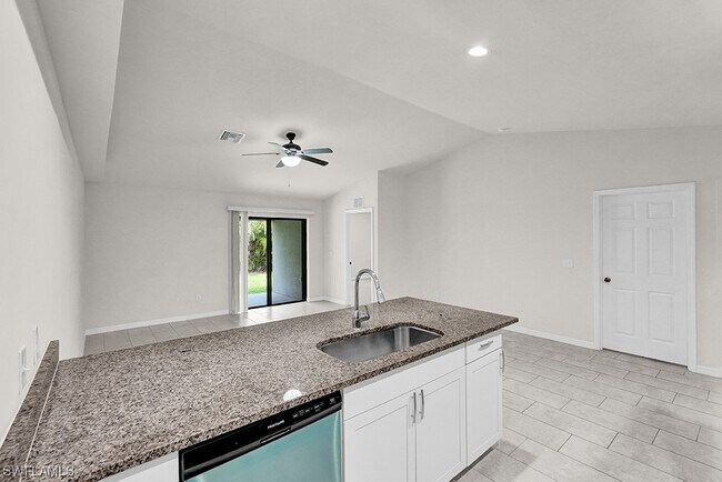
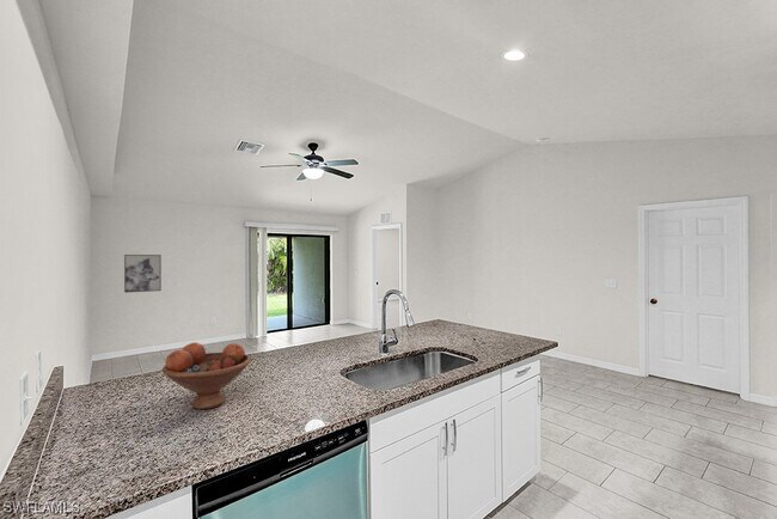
+ wall art (142, 273)
+ fruit bowl (208, 374)
